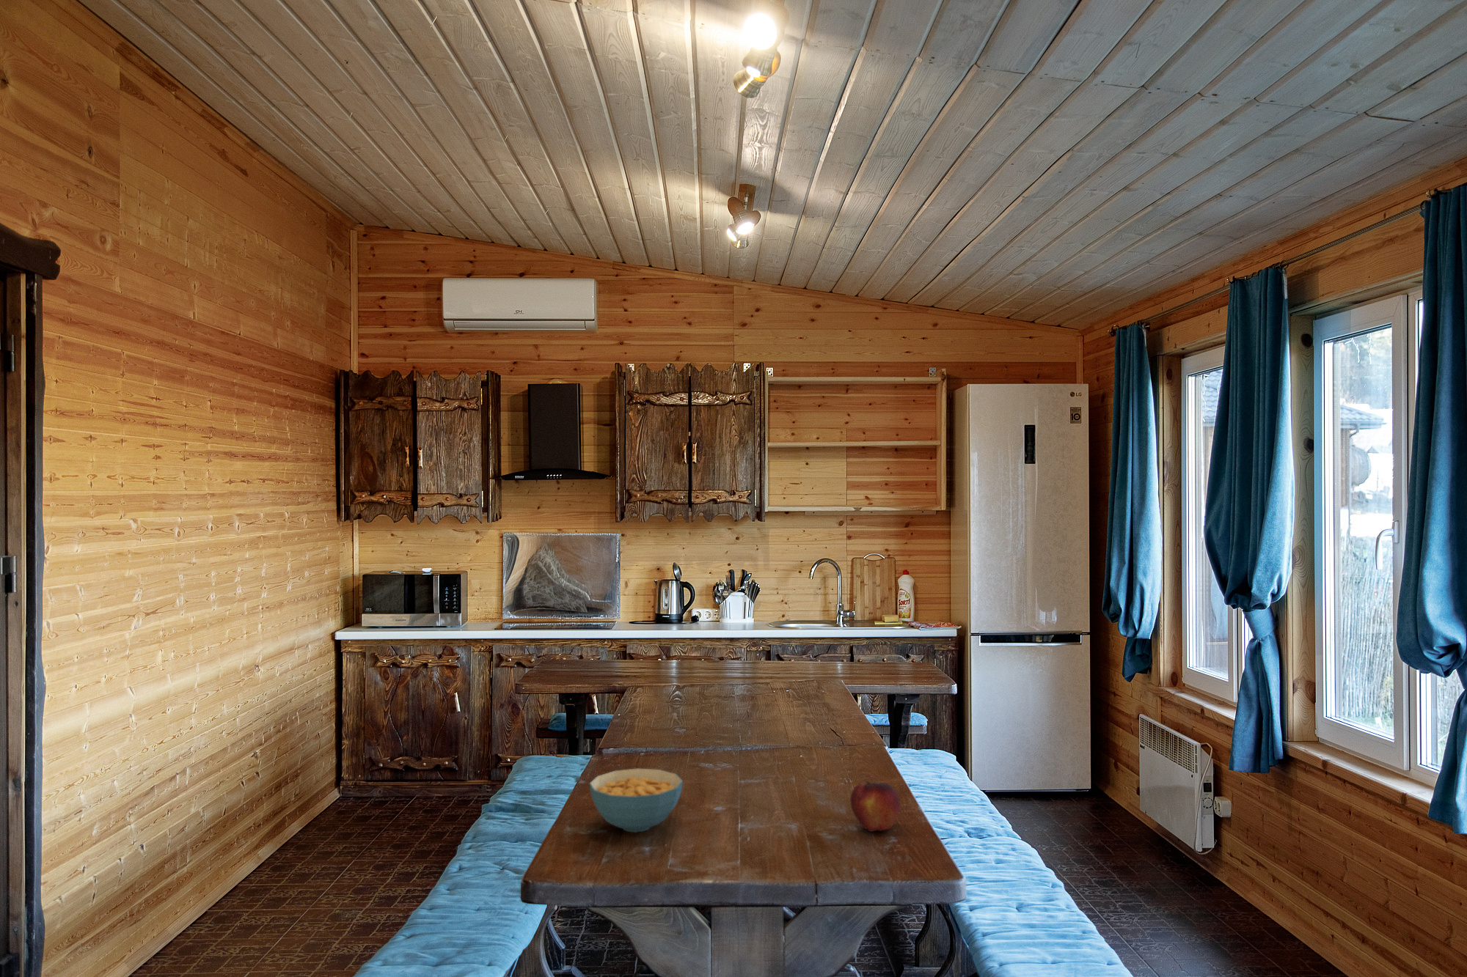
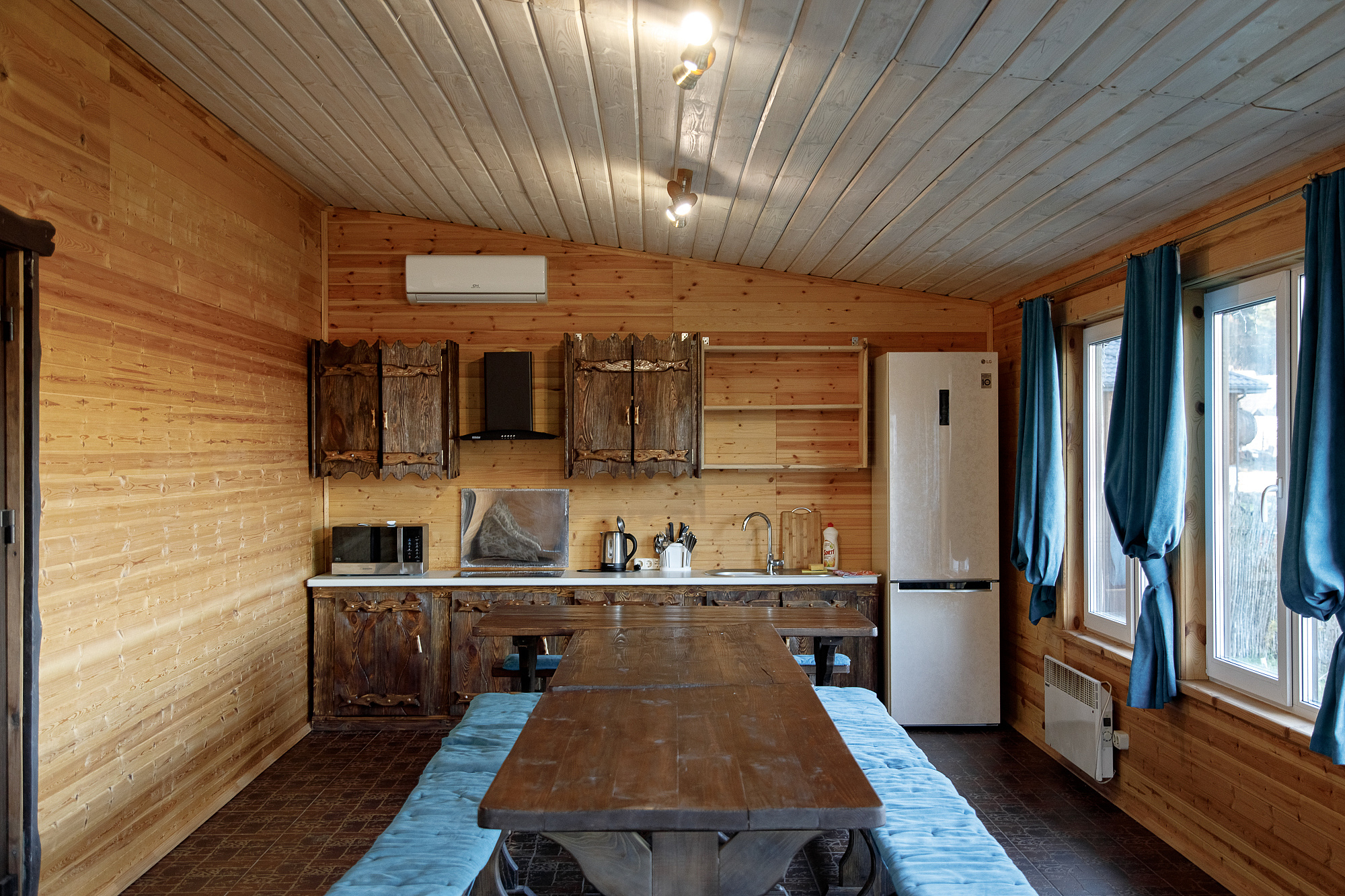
- cereal bowl (636, 804)
- fruit (875, 804)
